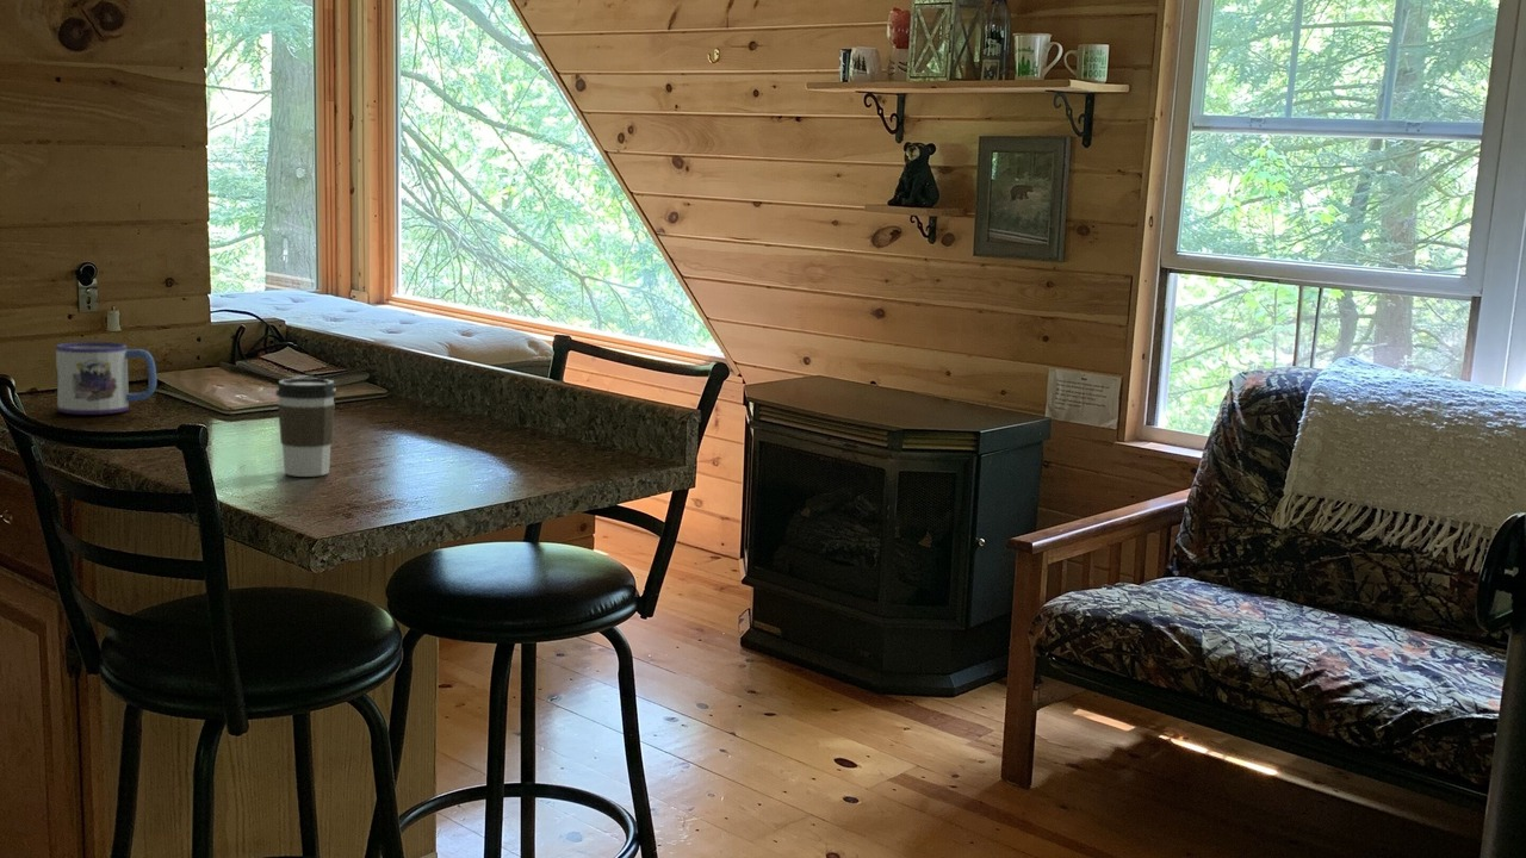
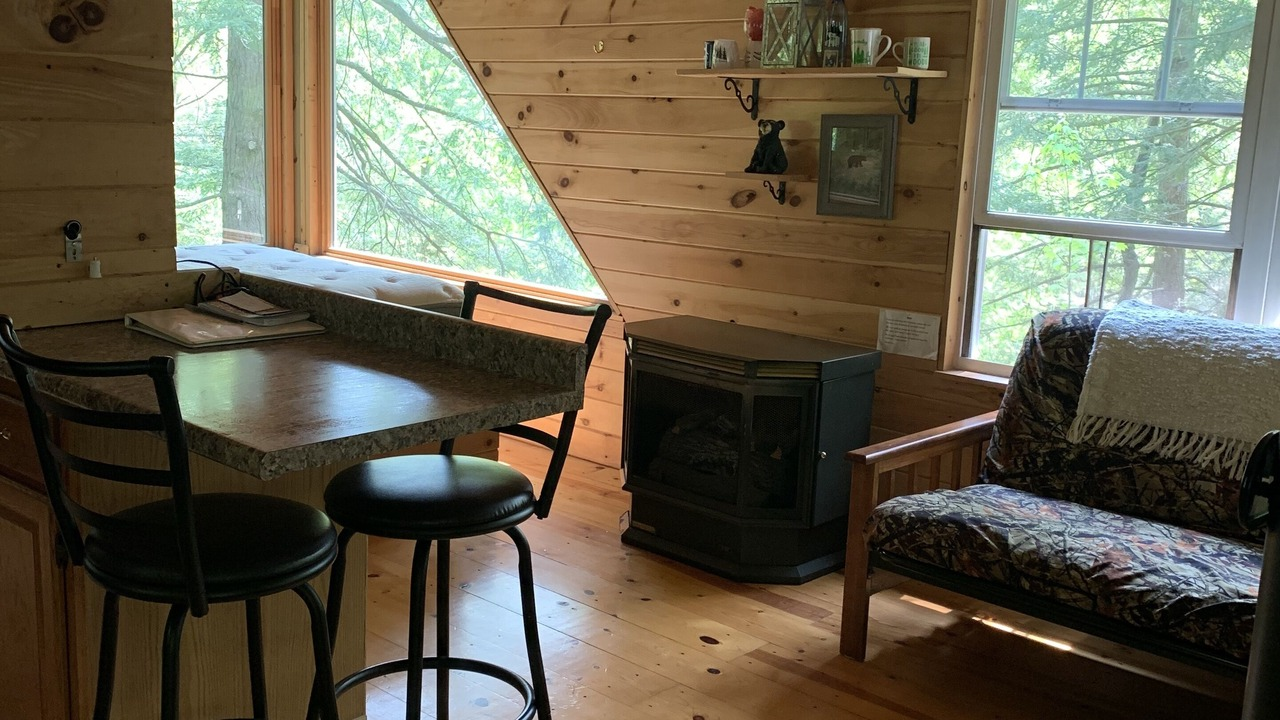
- mug (106, 377)
- coffee cup (306, 427)
